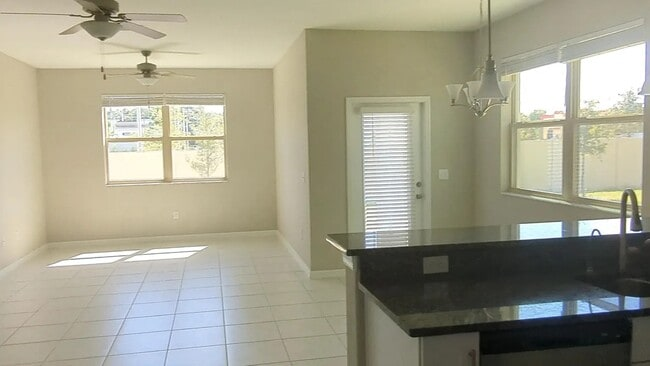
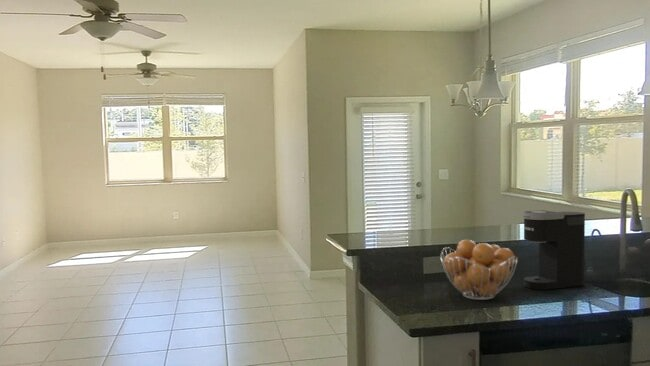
+ coffee maker (553, 248)
+ fruit basket (478, 268)
